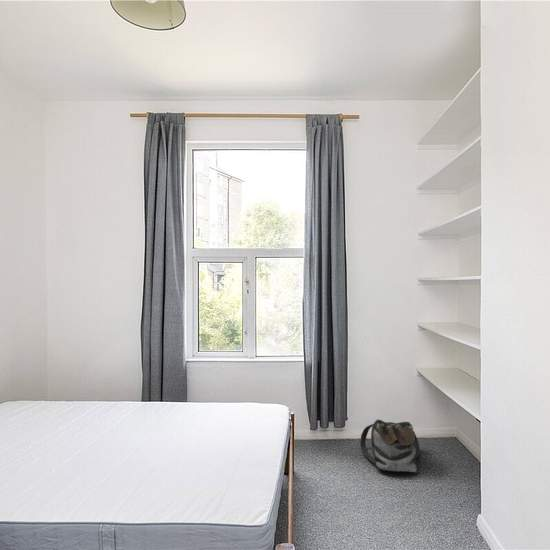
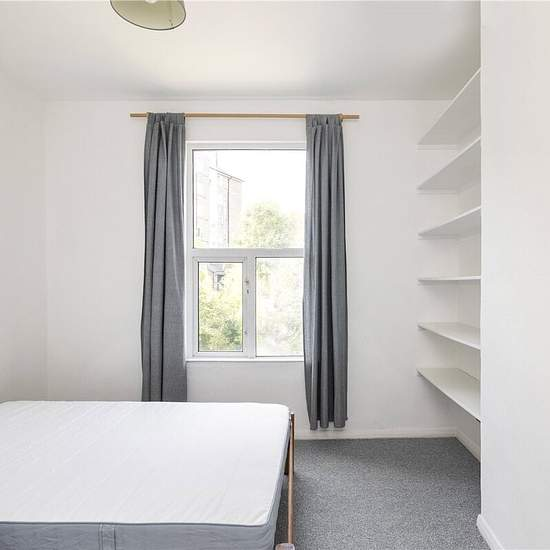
- backpack (393, 442)
